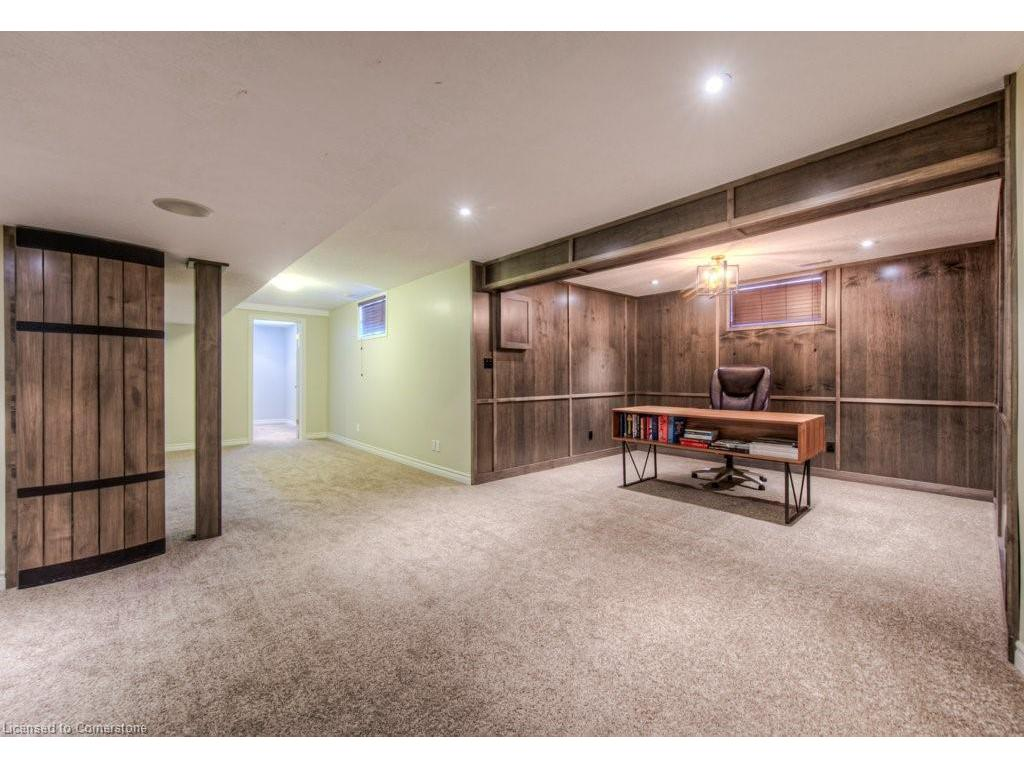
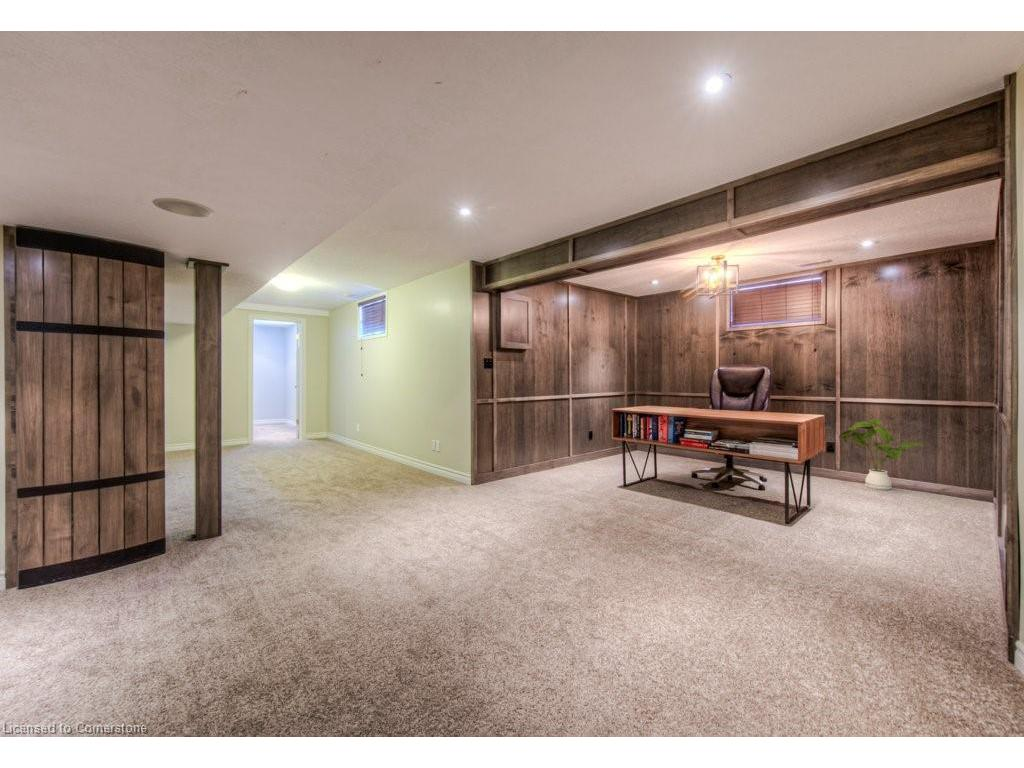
+ house plant (876, 454)
